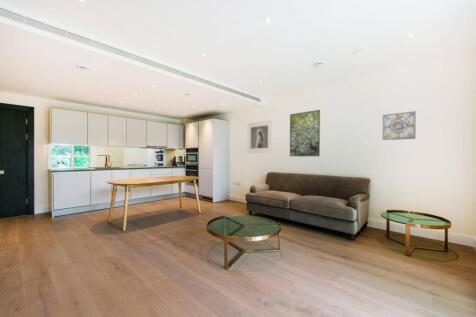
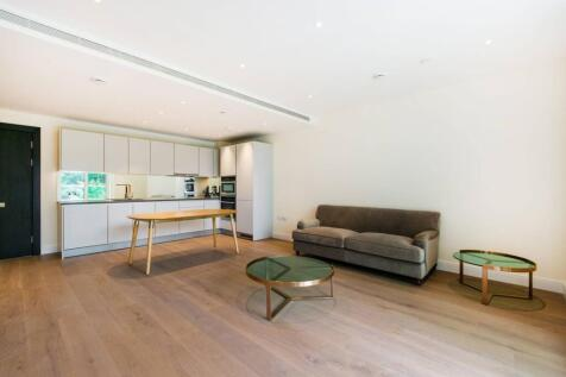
- wall art (398, 126)
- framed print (304, 134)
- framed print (259, 137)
